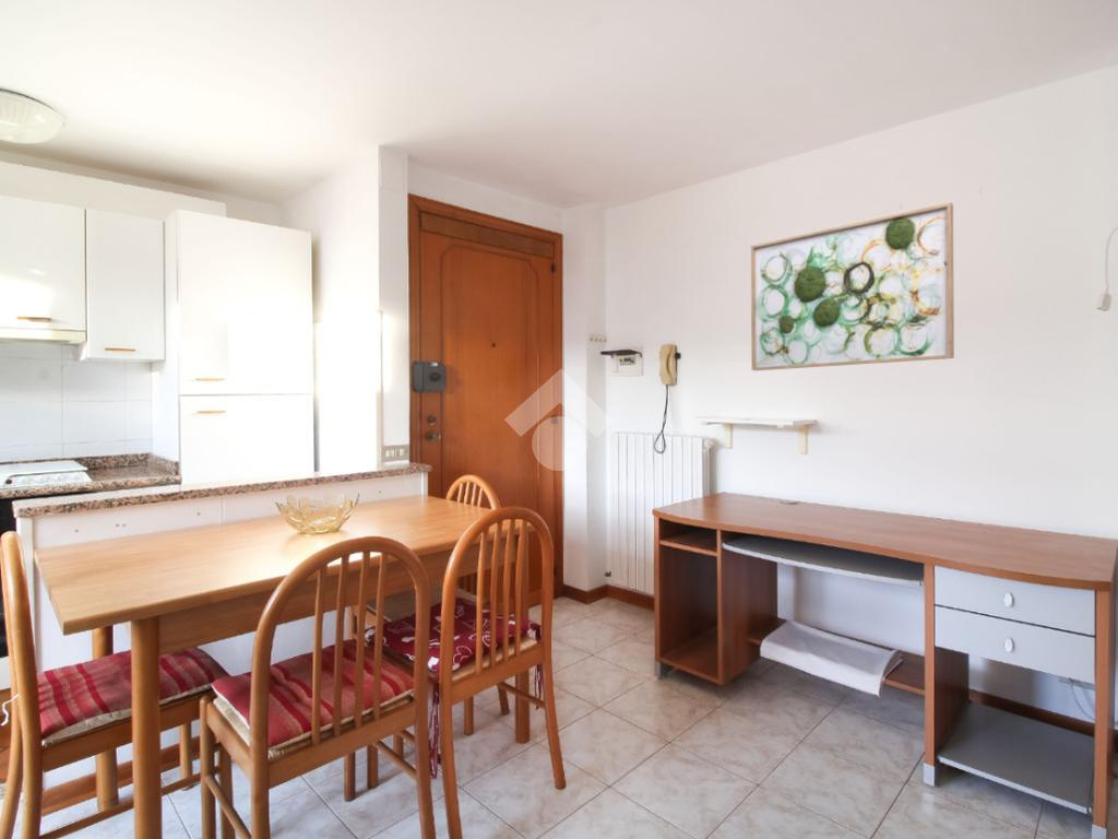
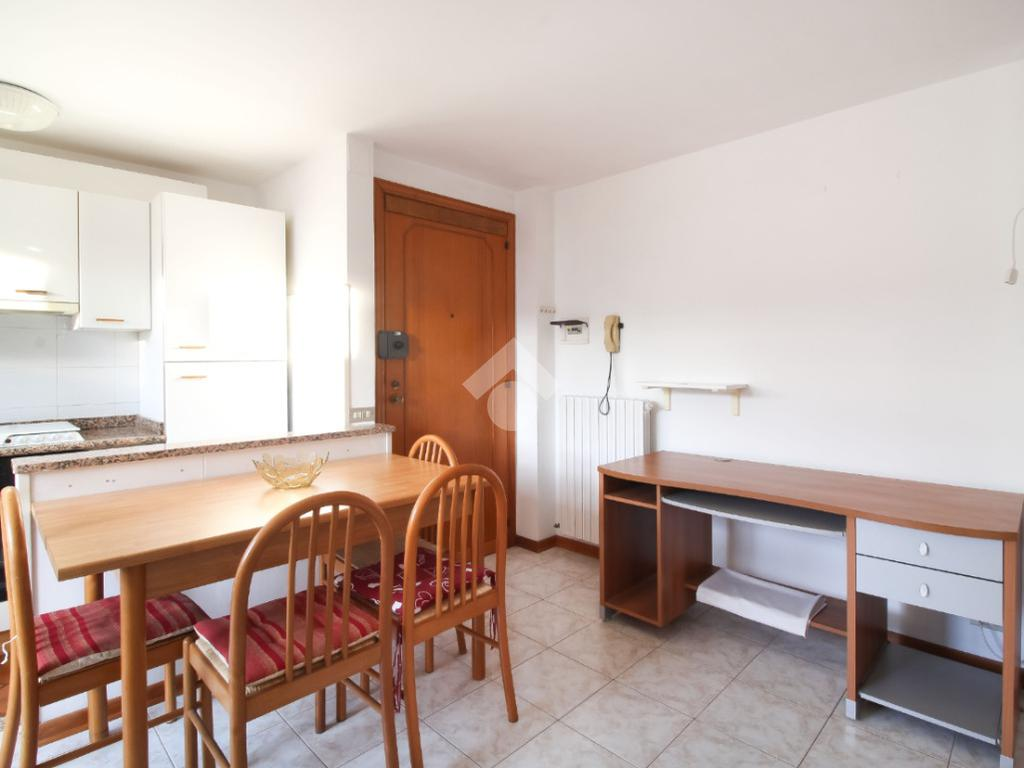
- wall art (841, 295)
